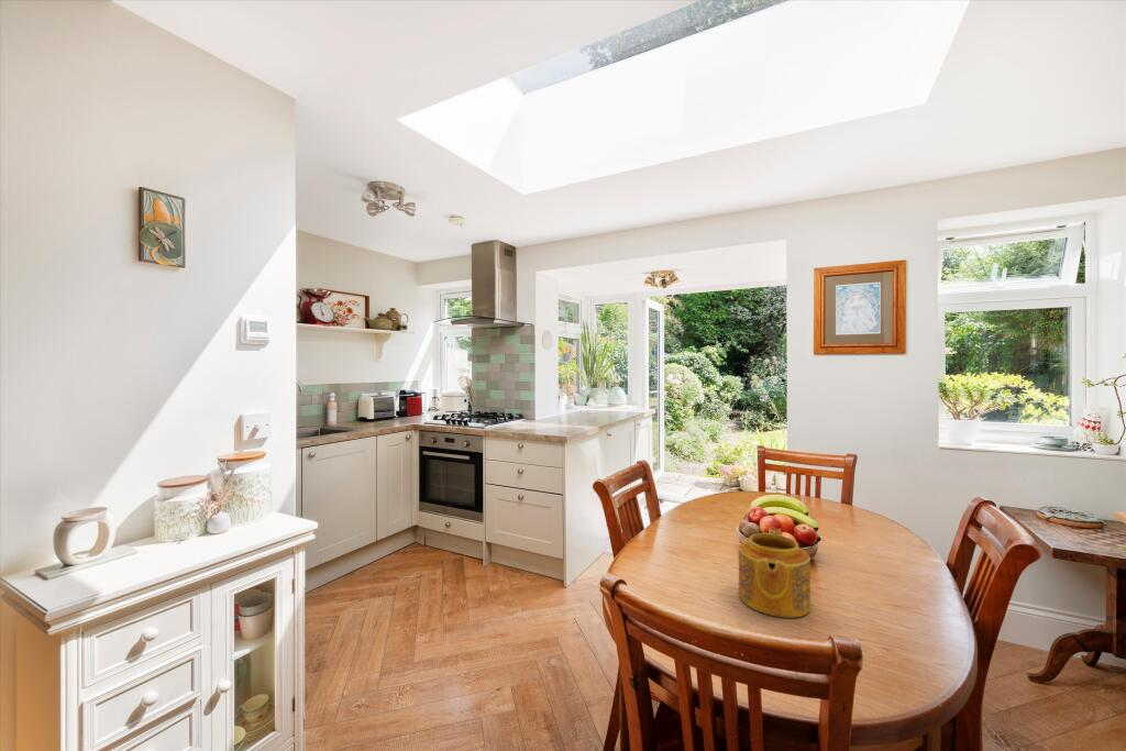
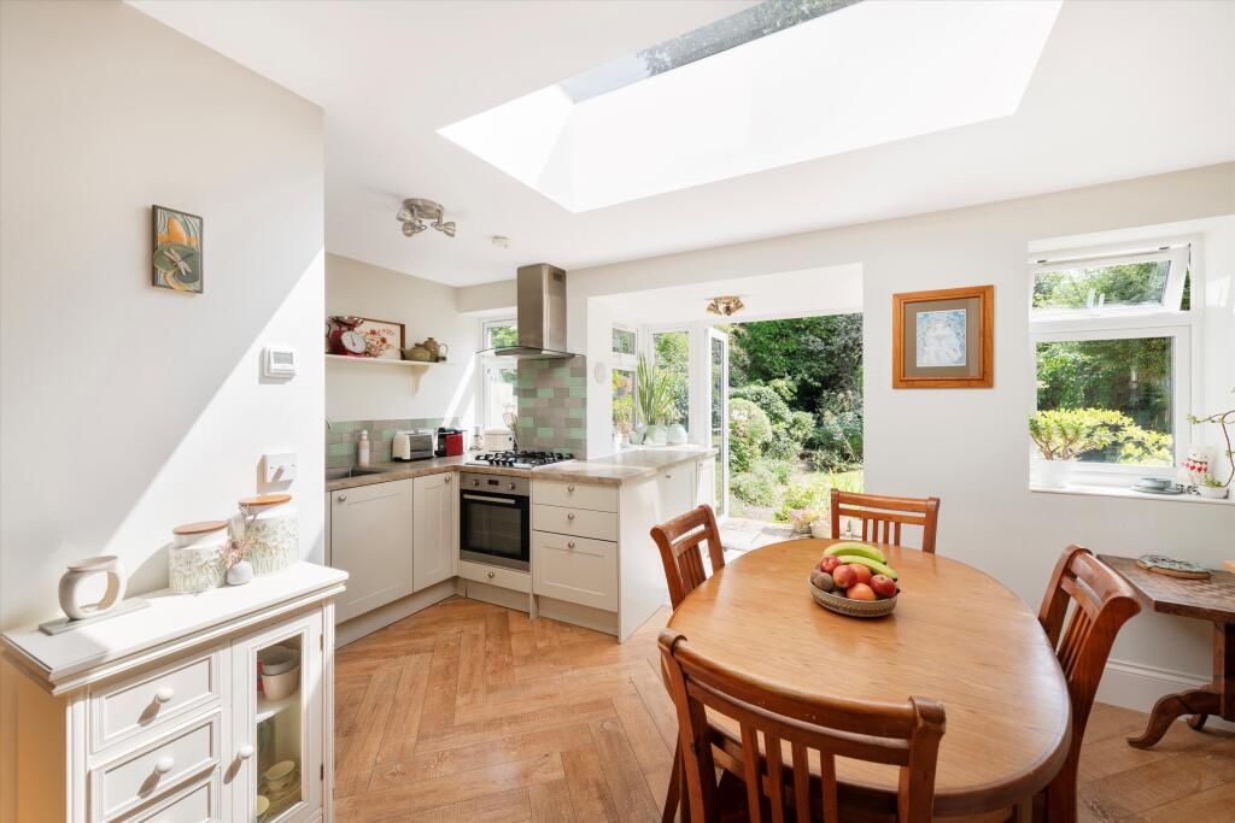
- teapot (773, 571)
